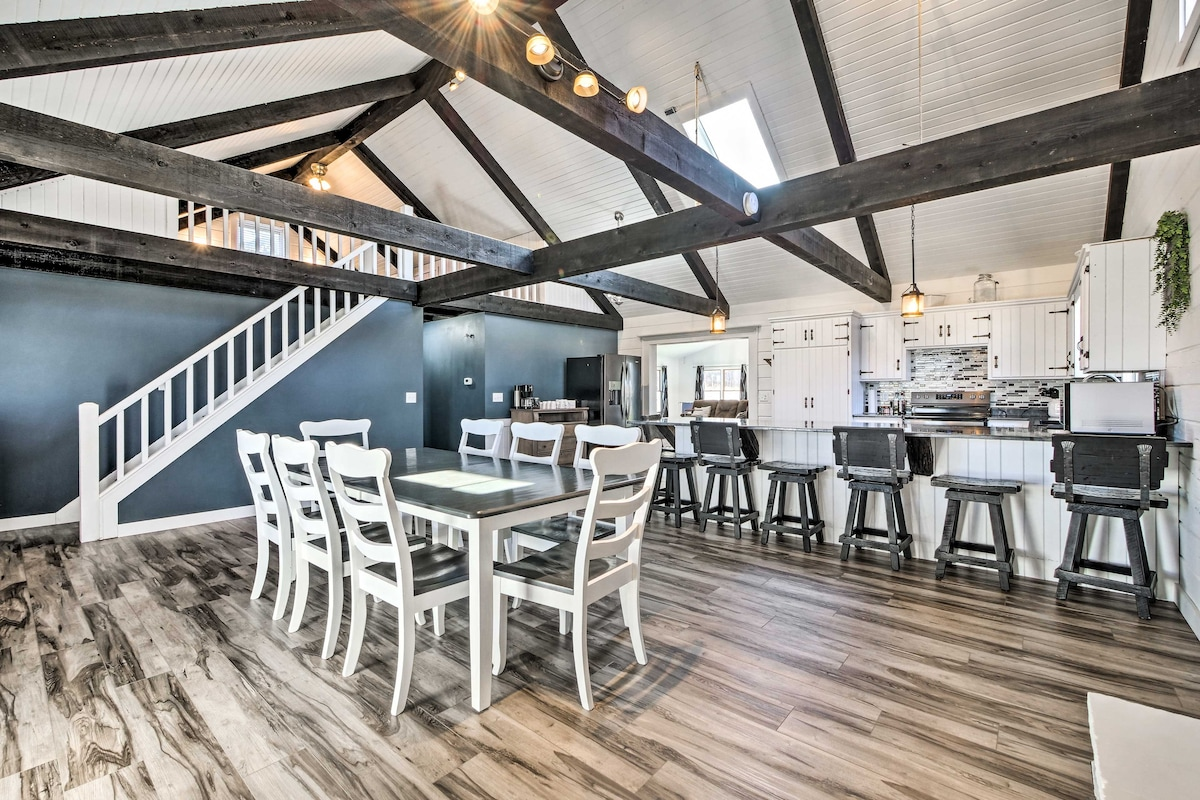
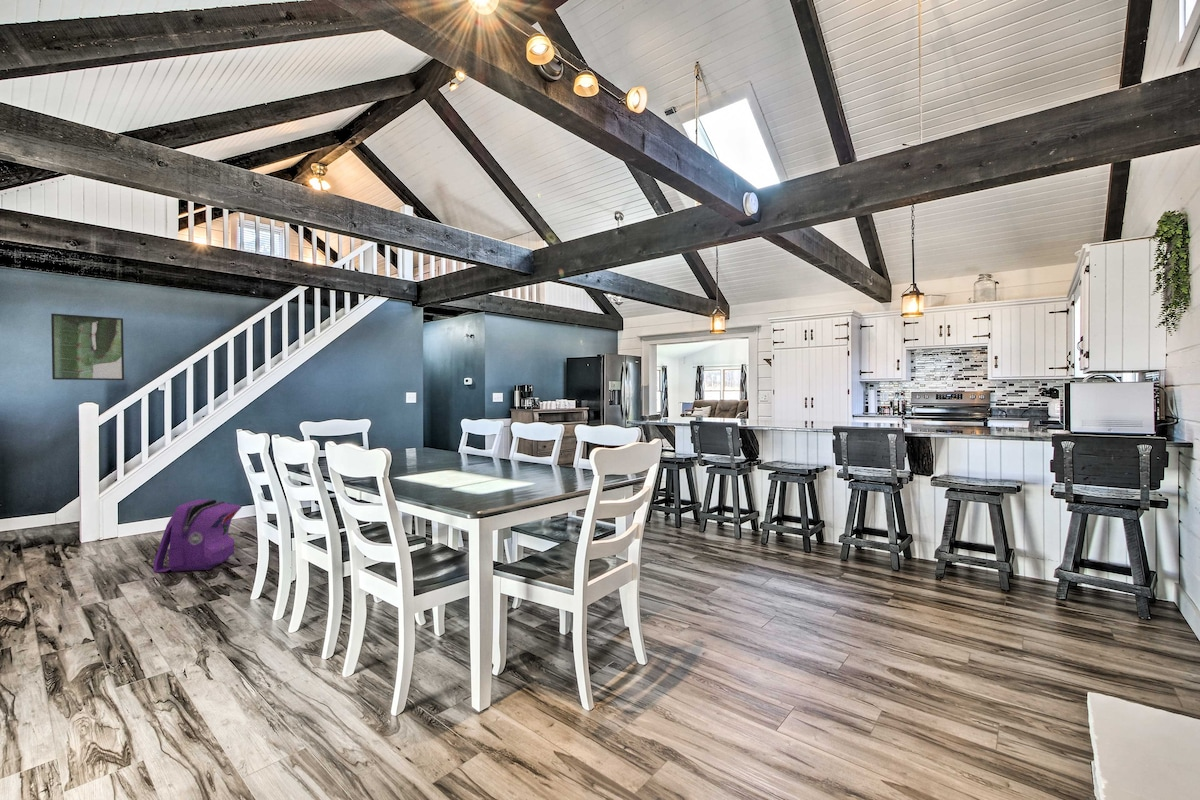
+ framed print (88, 348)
+ backpack (200, 533)
